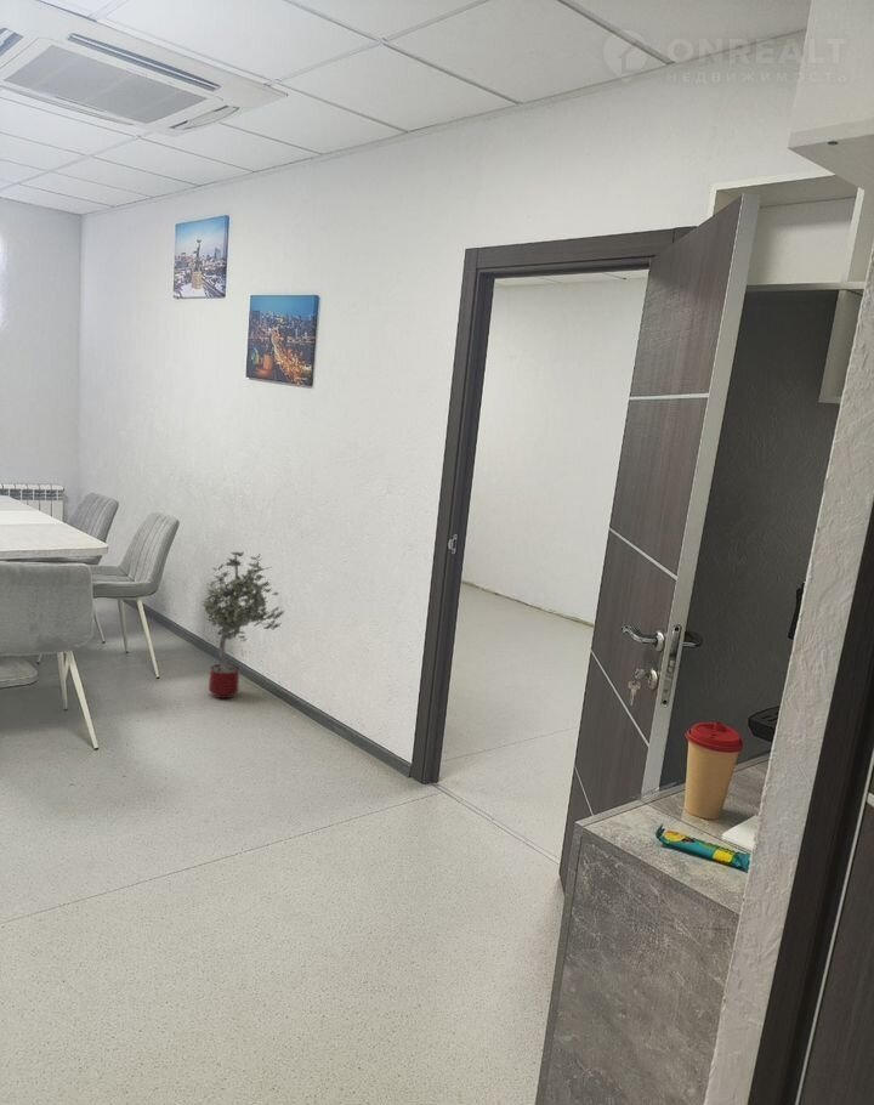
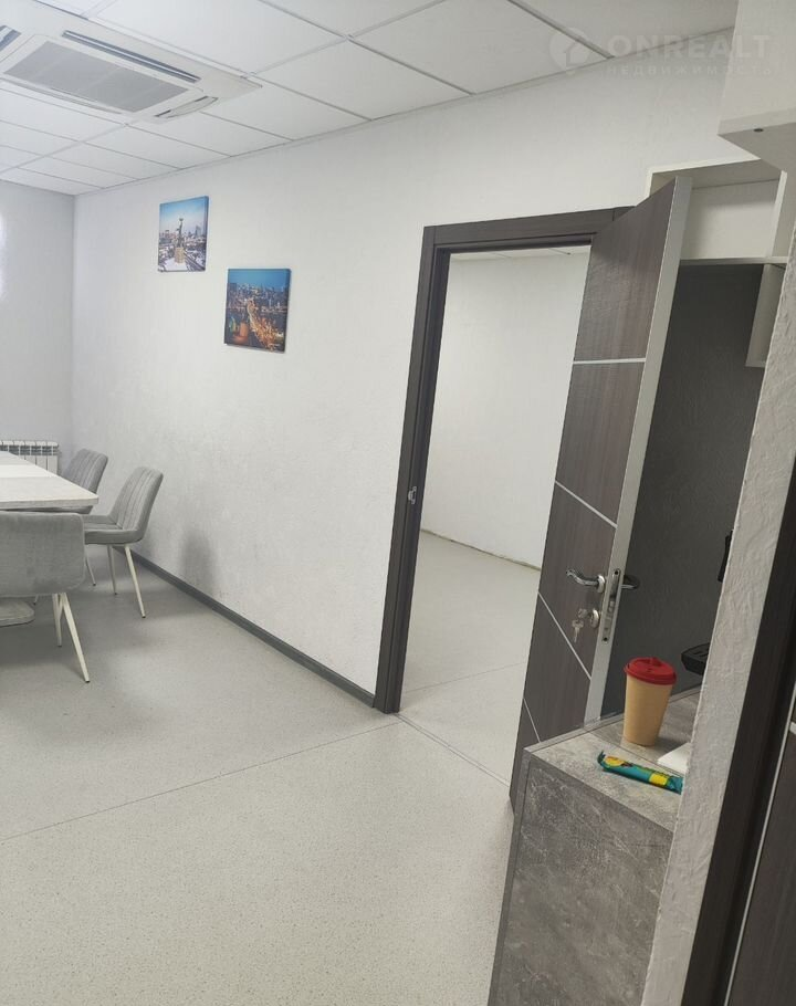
- potted tree (235, 622)
